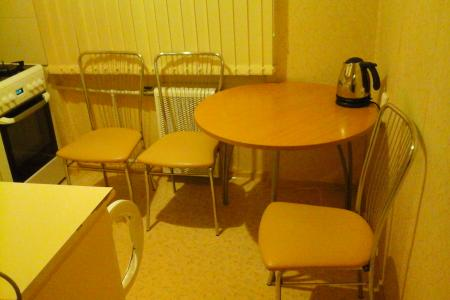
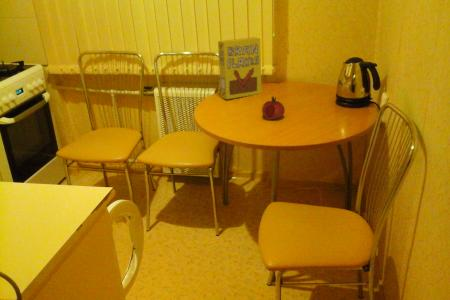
+ fruit (273, 106)
+ cereal box (240, 68)
